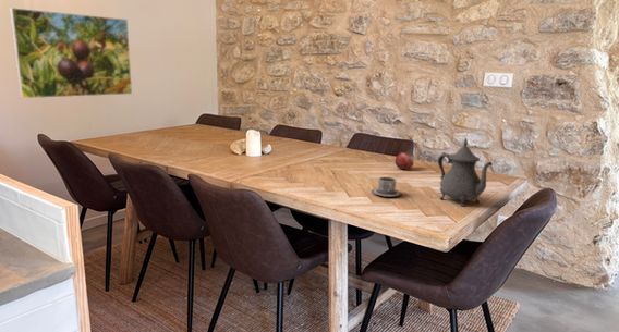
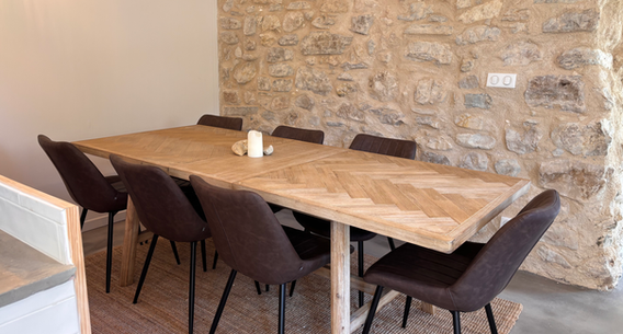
- cup (387, 186)
- fruit (404, 159)
- teapot (462, 169)
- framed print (77, 56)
